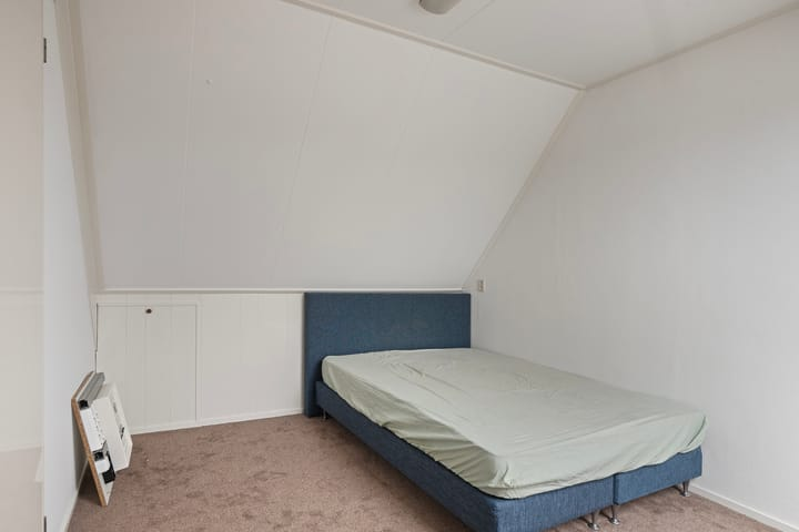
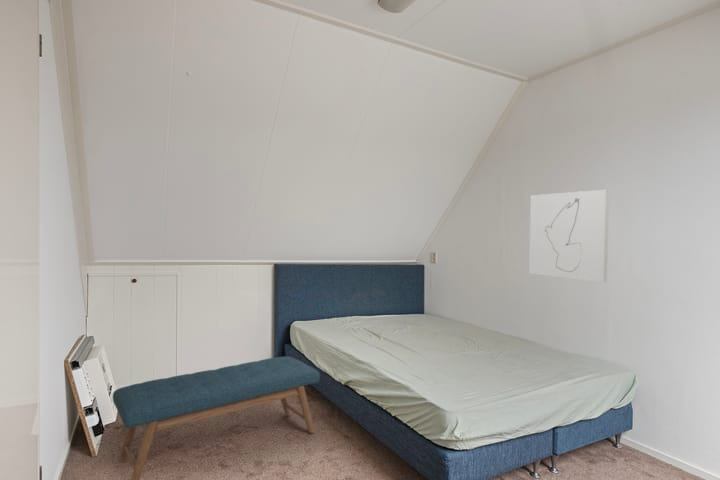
+ wall art (565, 235)
+ bench (223, 410)
